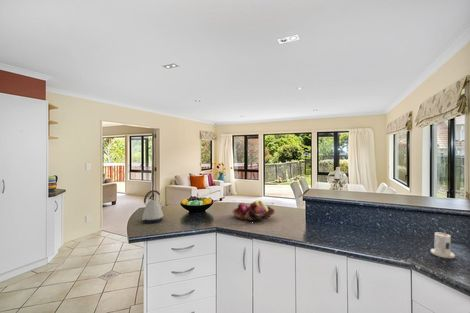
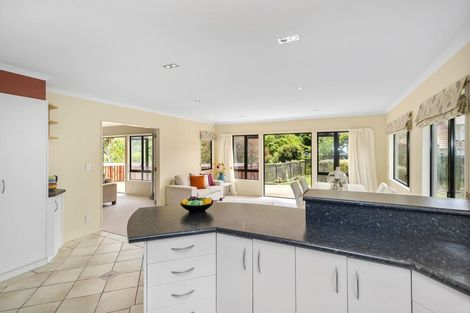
- fruit basket (254, 209)
- kettle (153, 205)
- candle (442, 243)
